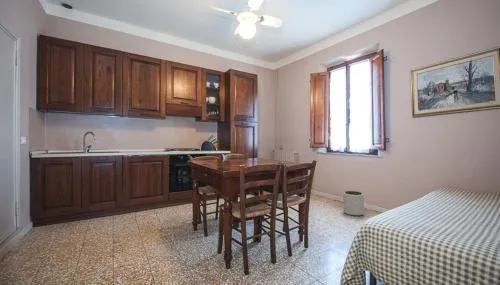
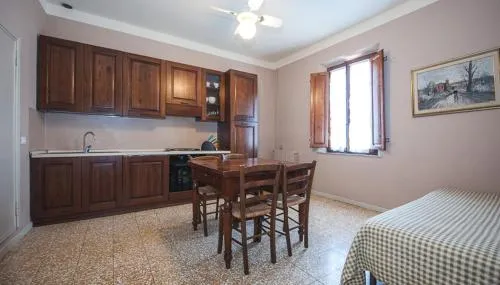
- plant pot (353, 202)
